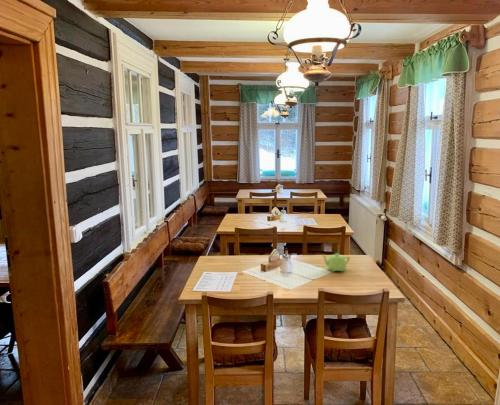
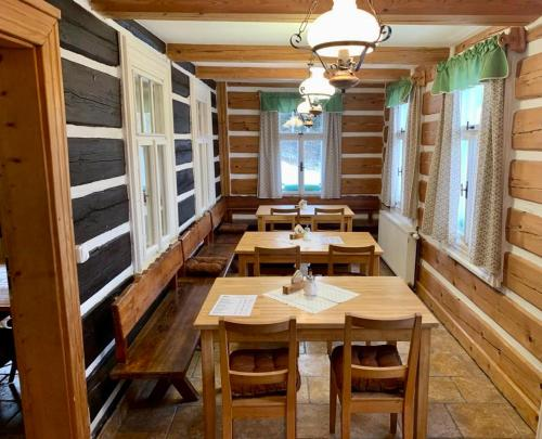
- teapot (335, 261)
